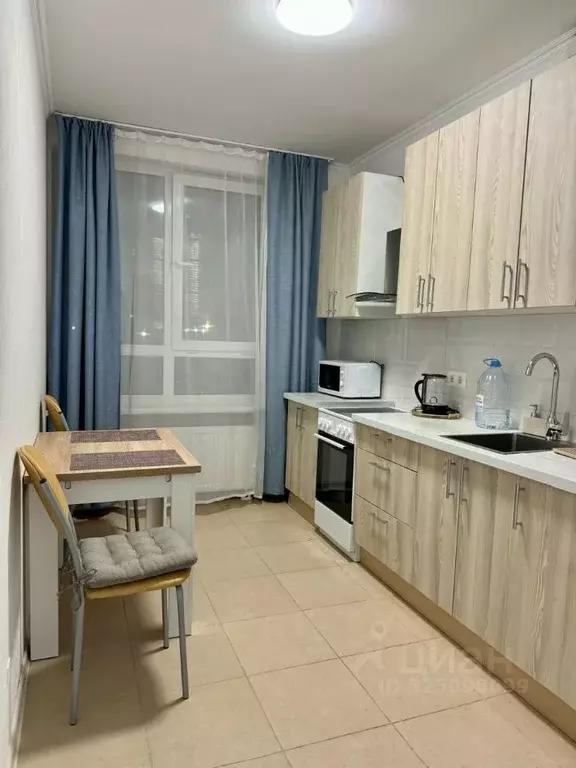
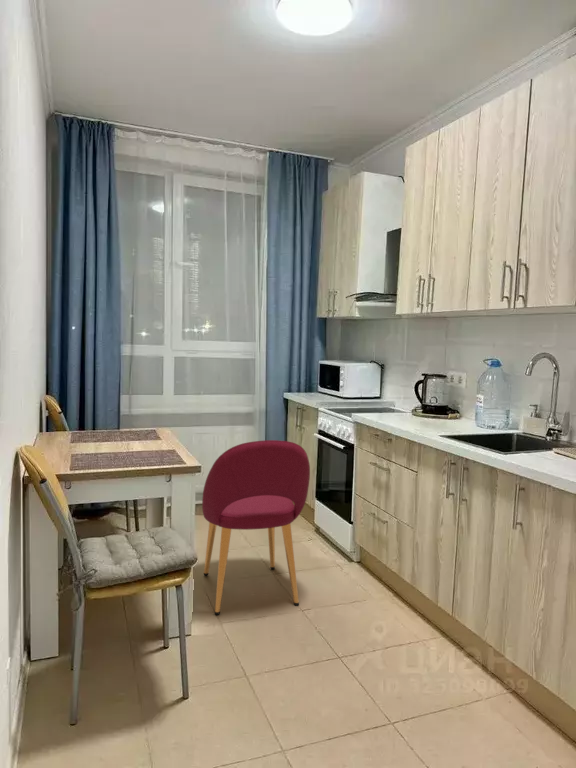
+ dining chair (252, 511)
